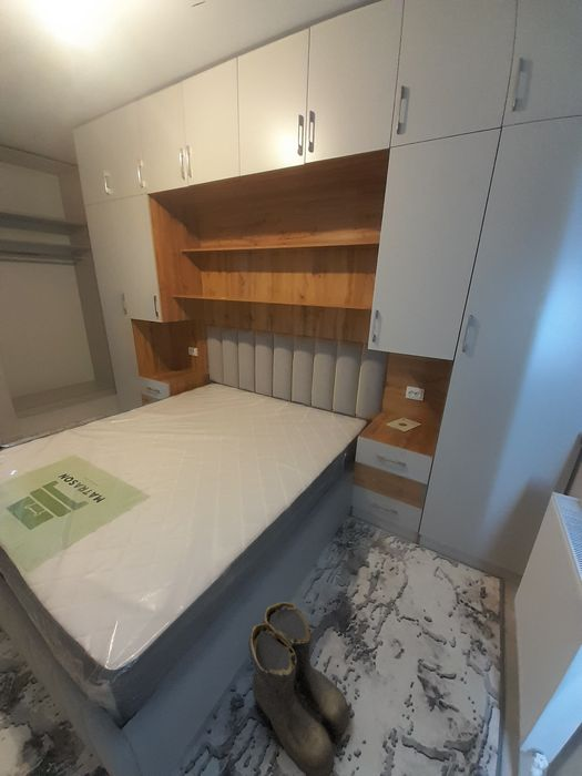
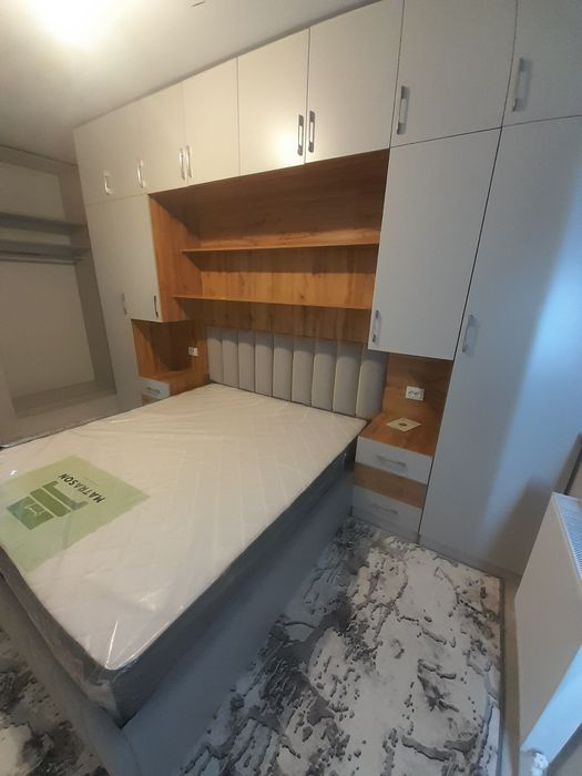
- boots (298, 681)
